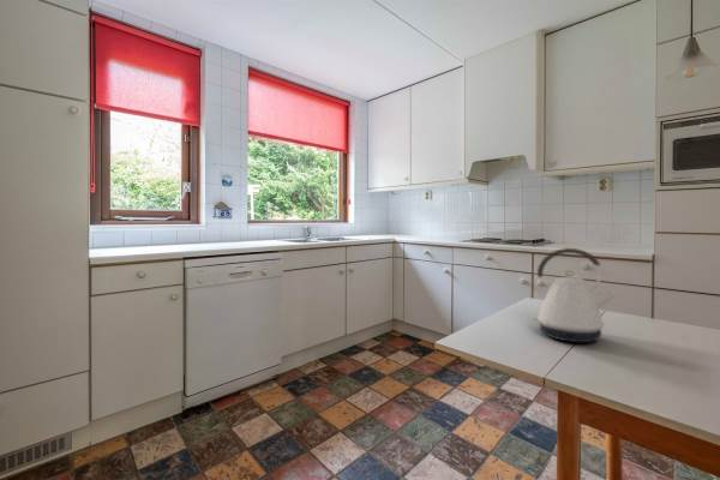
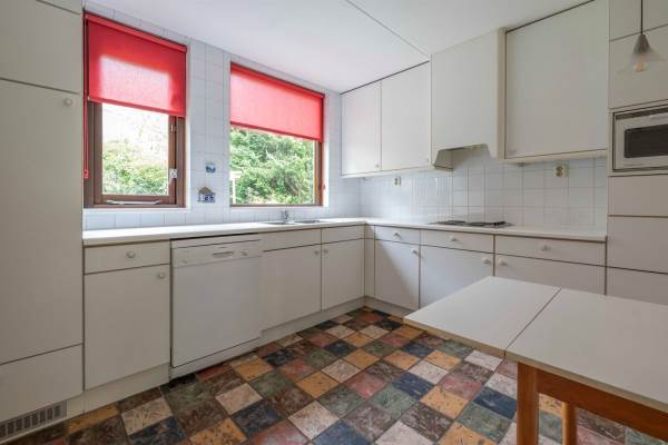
- kettle (571, 292)
